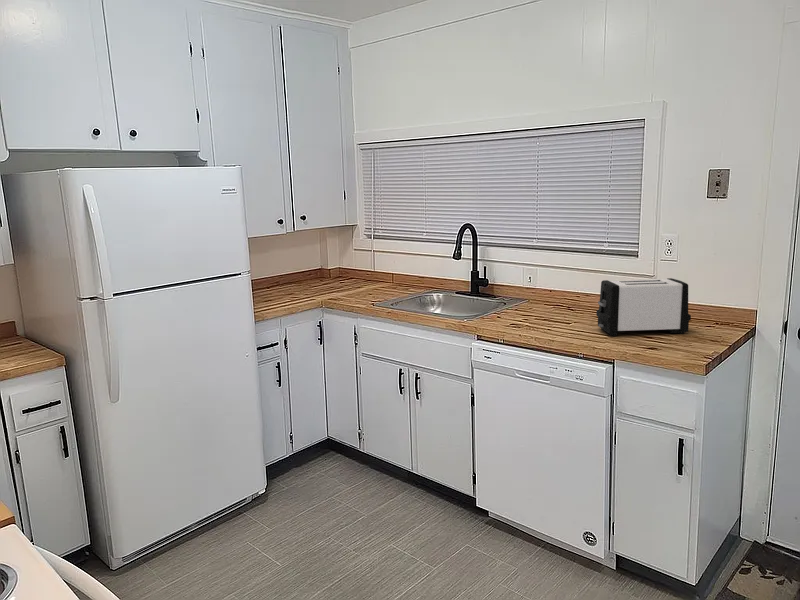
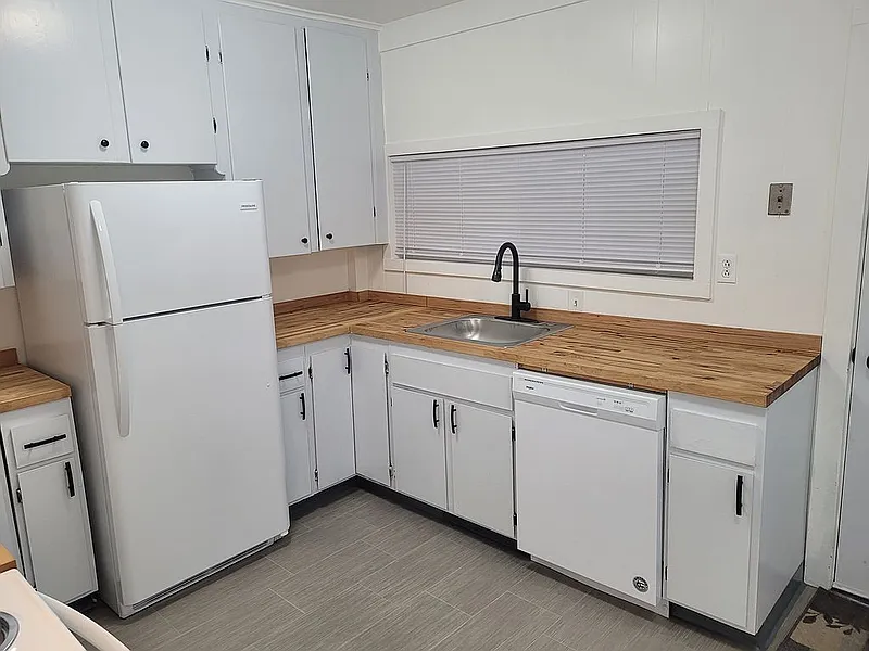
- toaster (641, 306)
